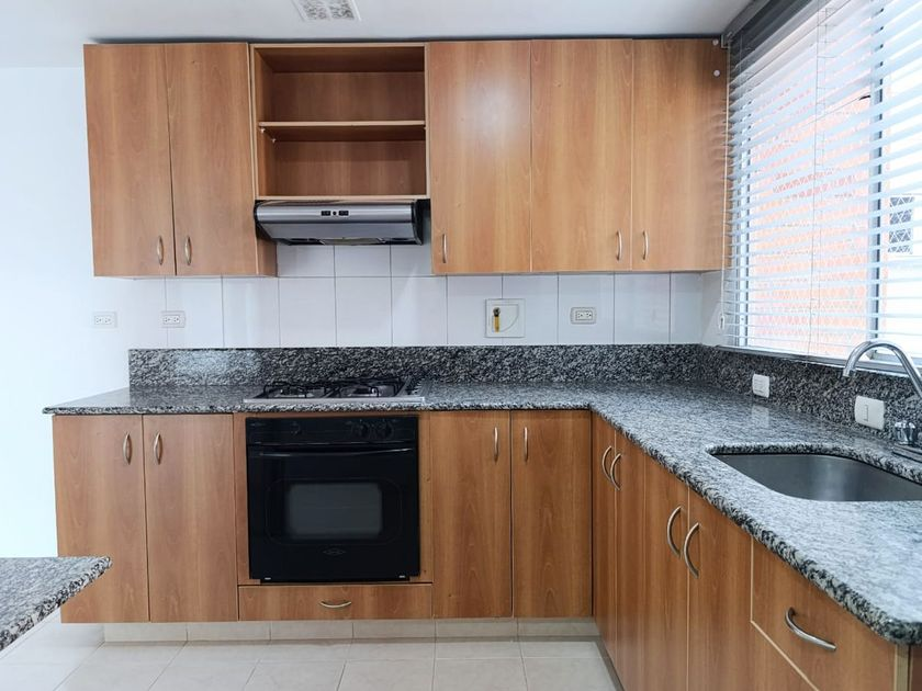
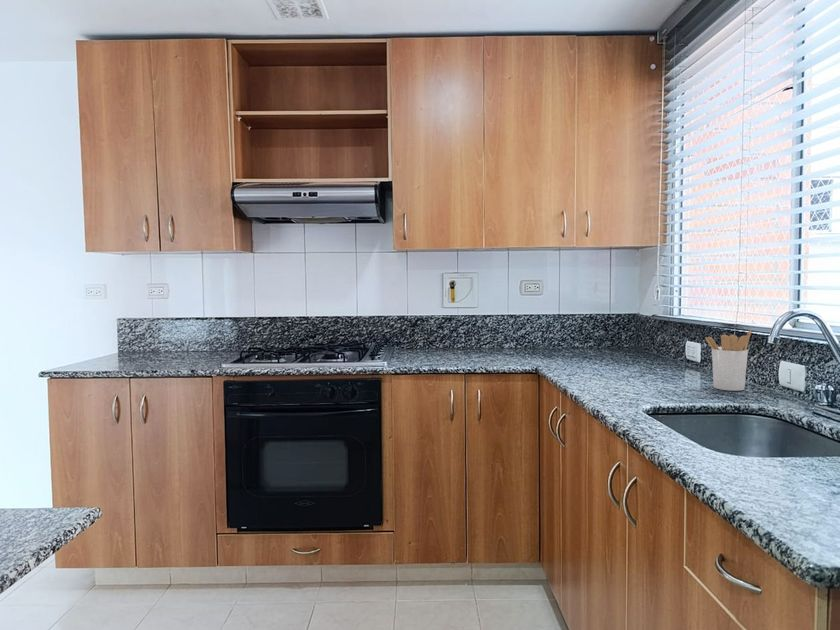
+ utensil holder (731, 360)
